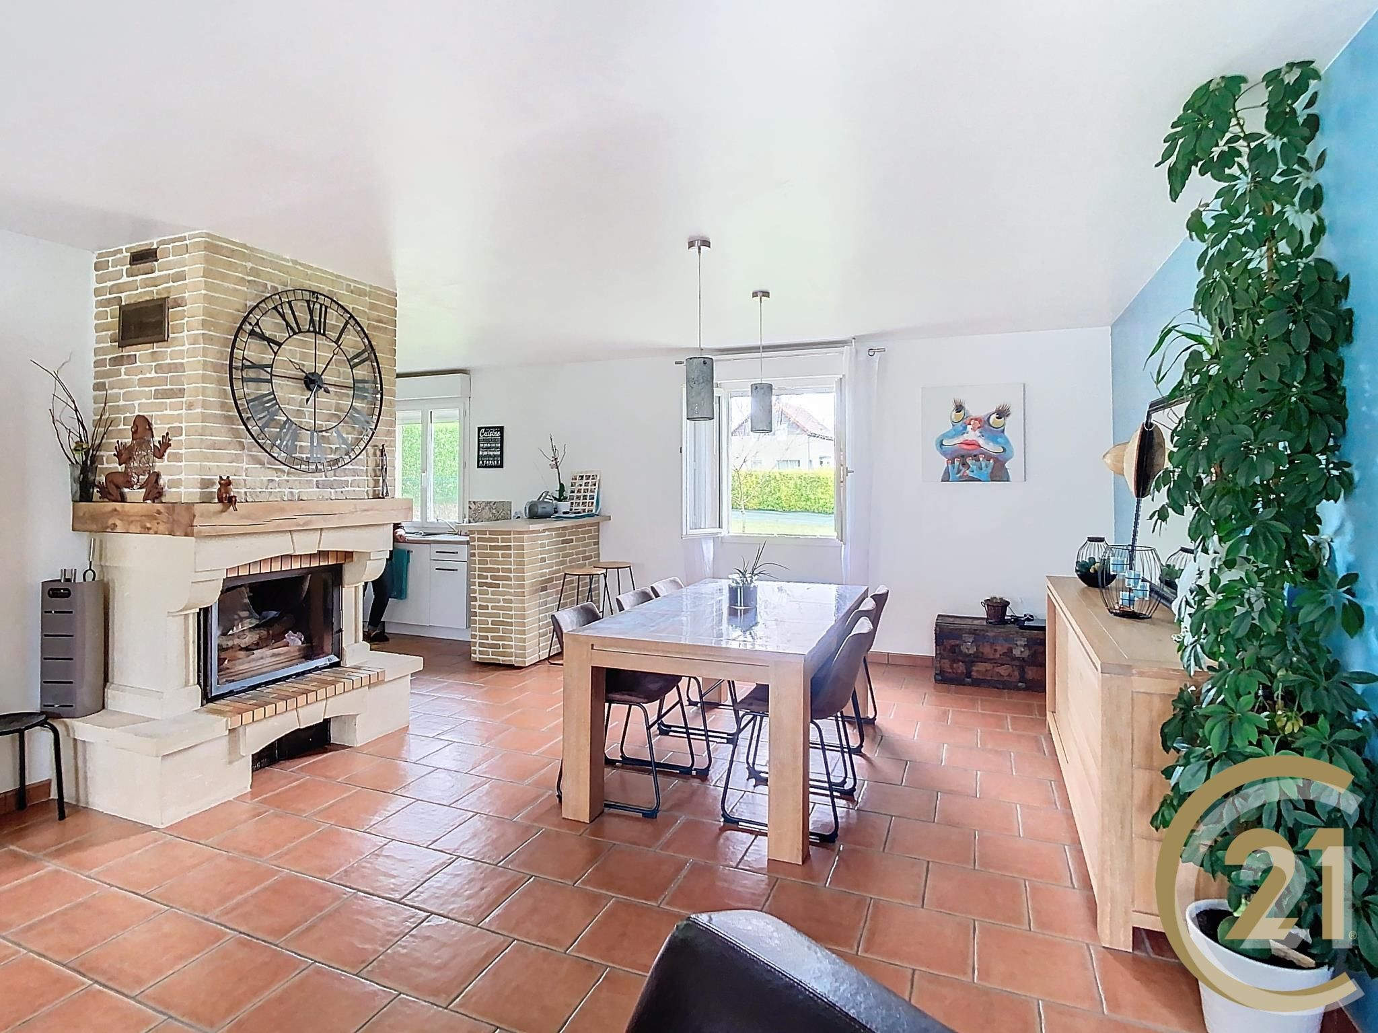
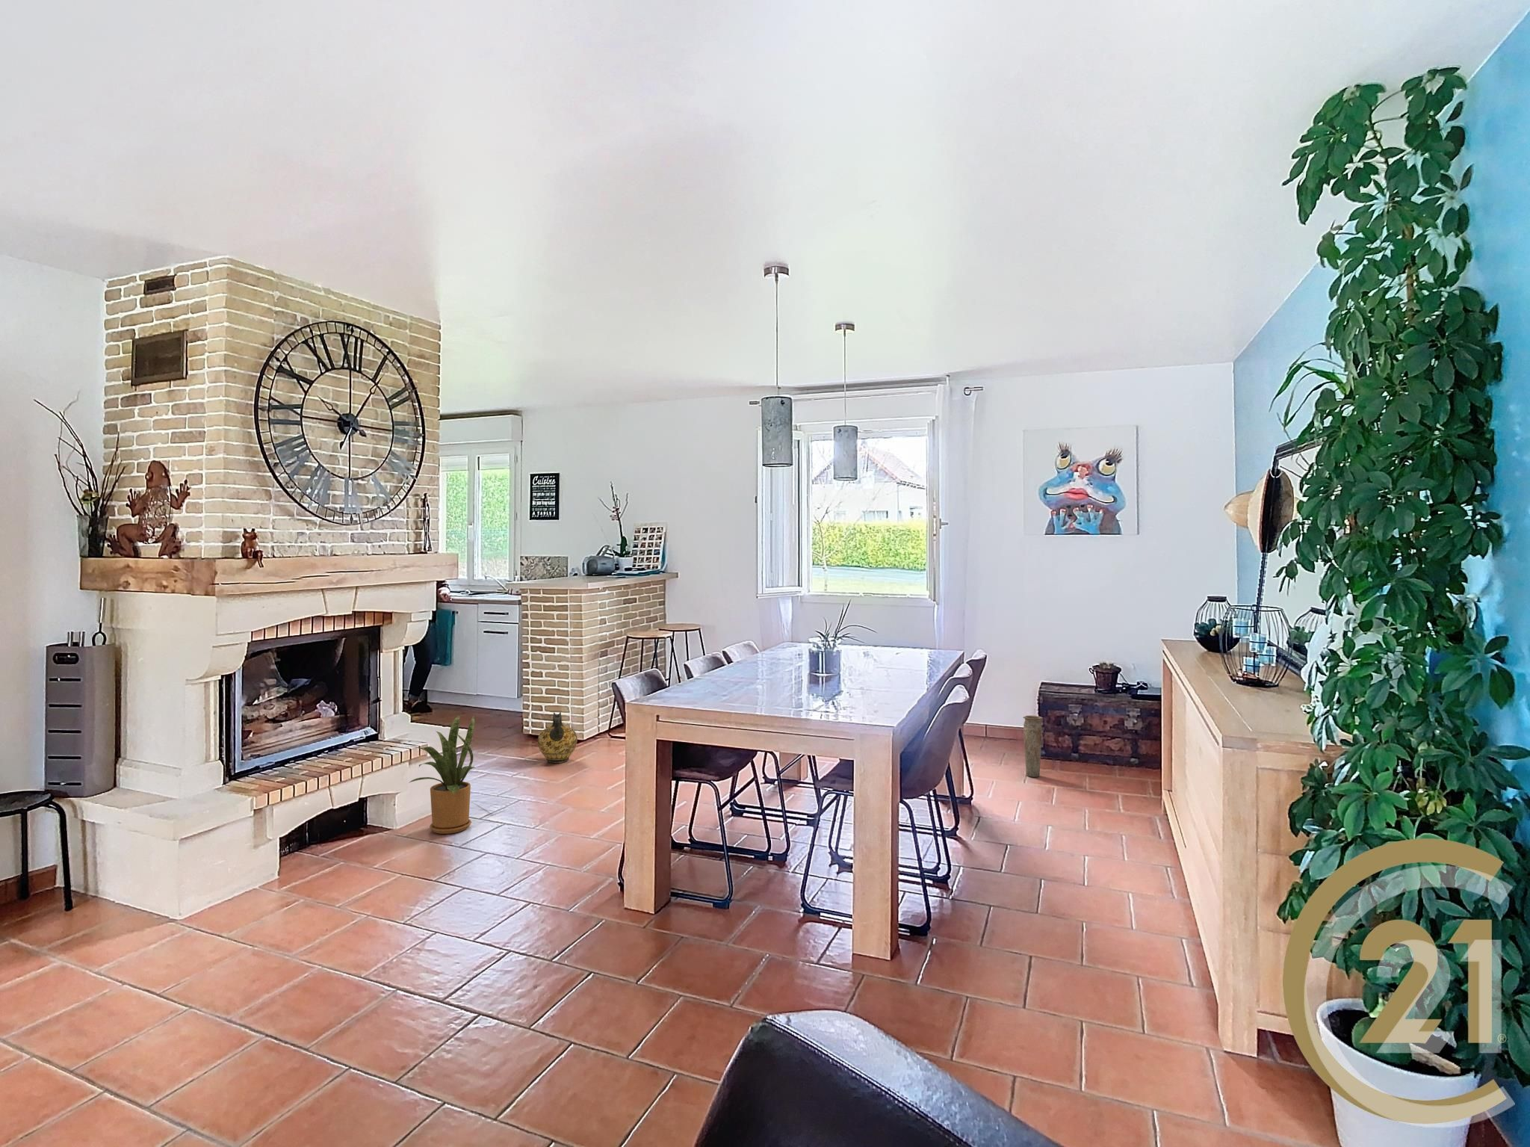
+ vase (1032, 746)
+ ceramic jug (558, 737)
+ house plant (443, 775)
